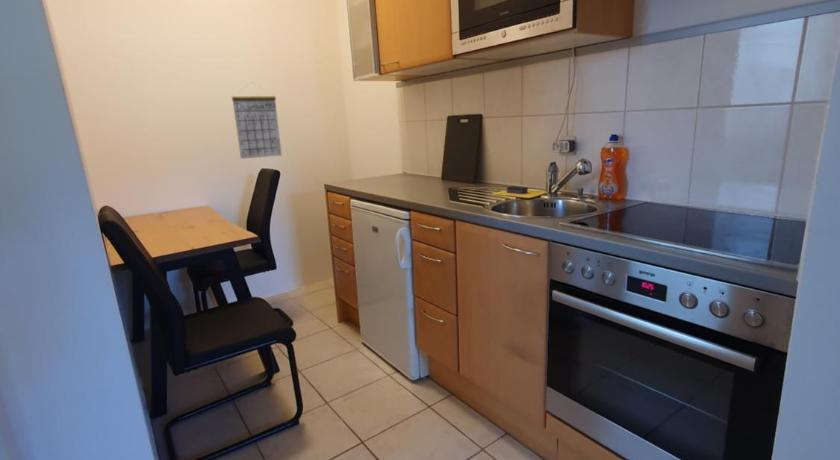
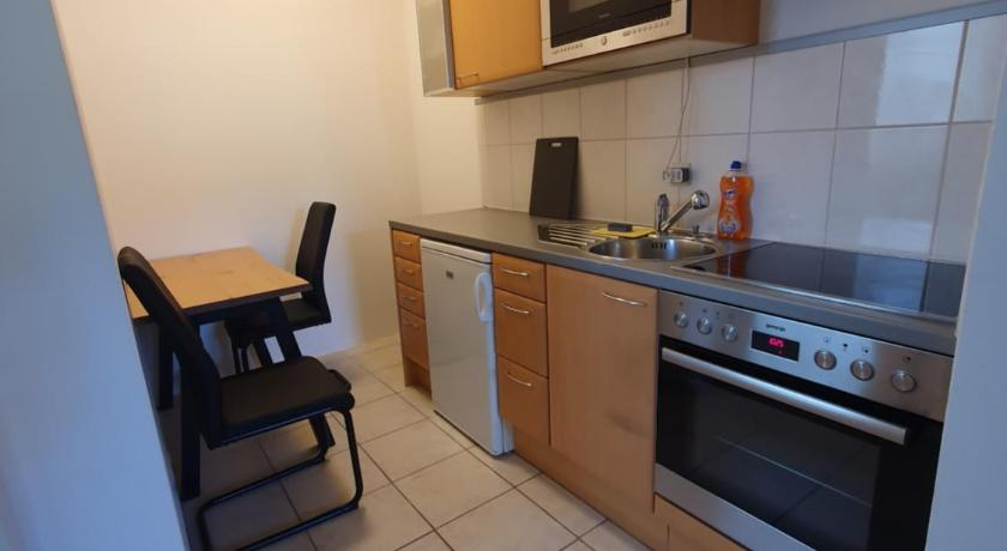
- calendar (257, 120)
